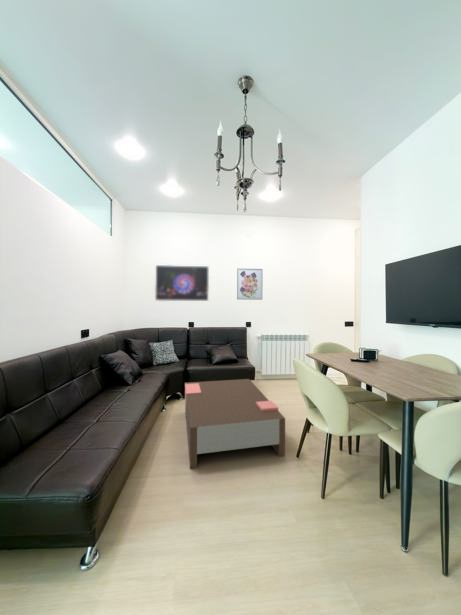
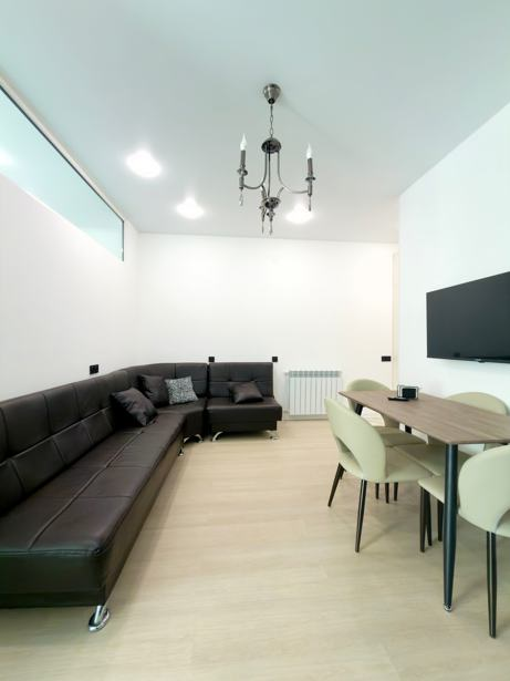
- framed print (182, 283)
- wall art (249, 284)
- coffee table (226, 412)
